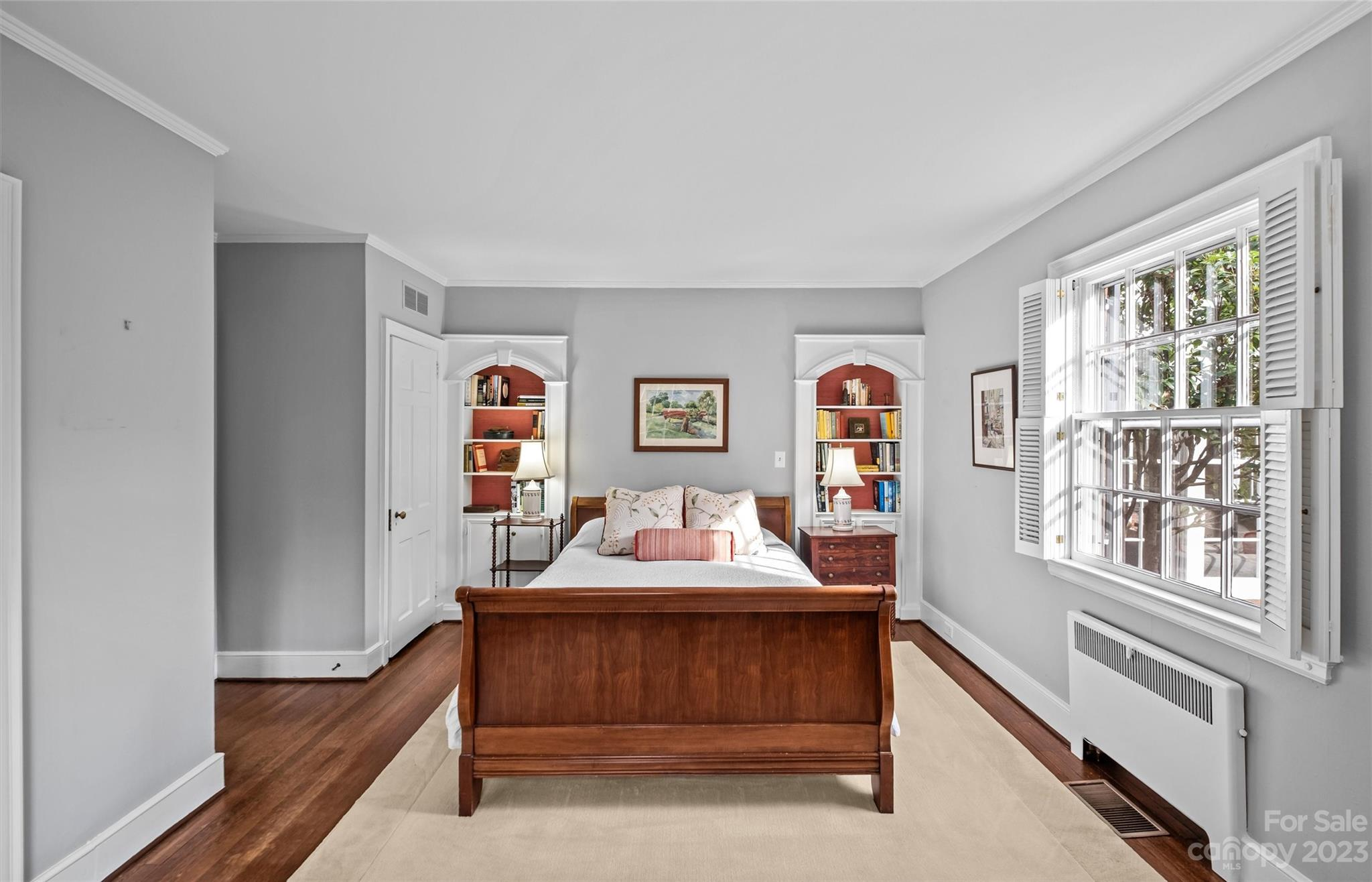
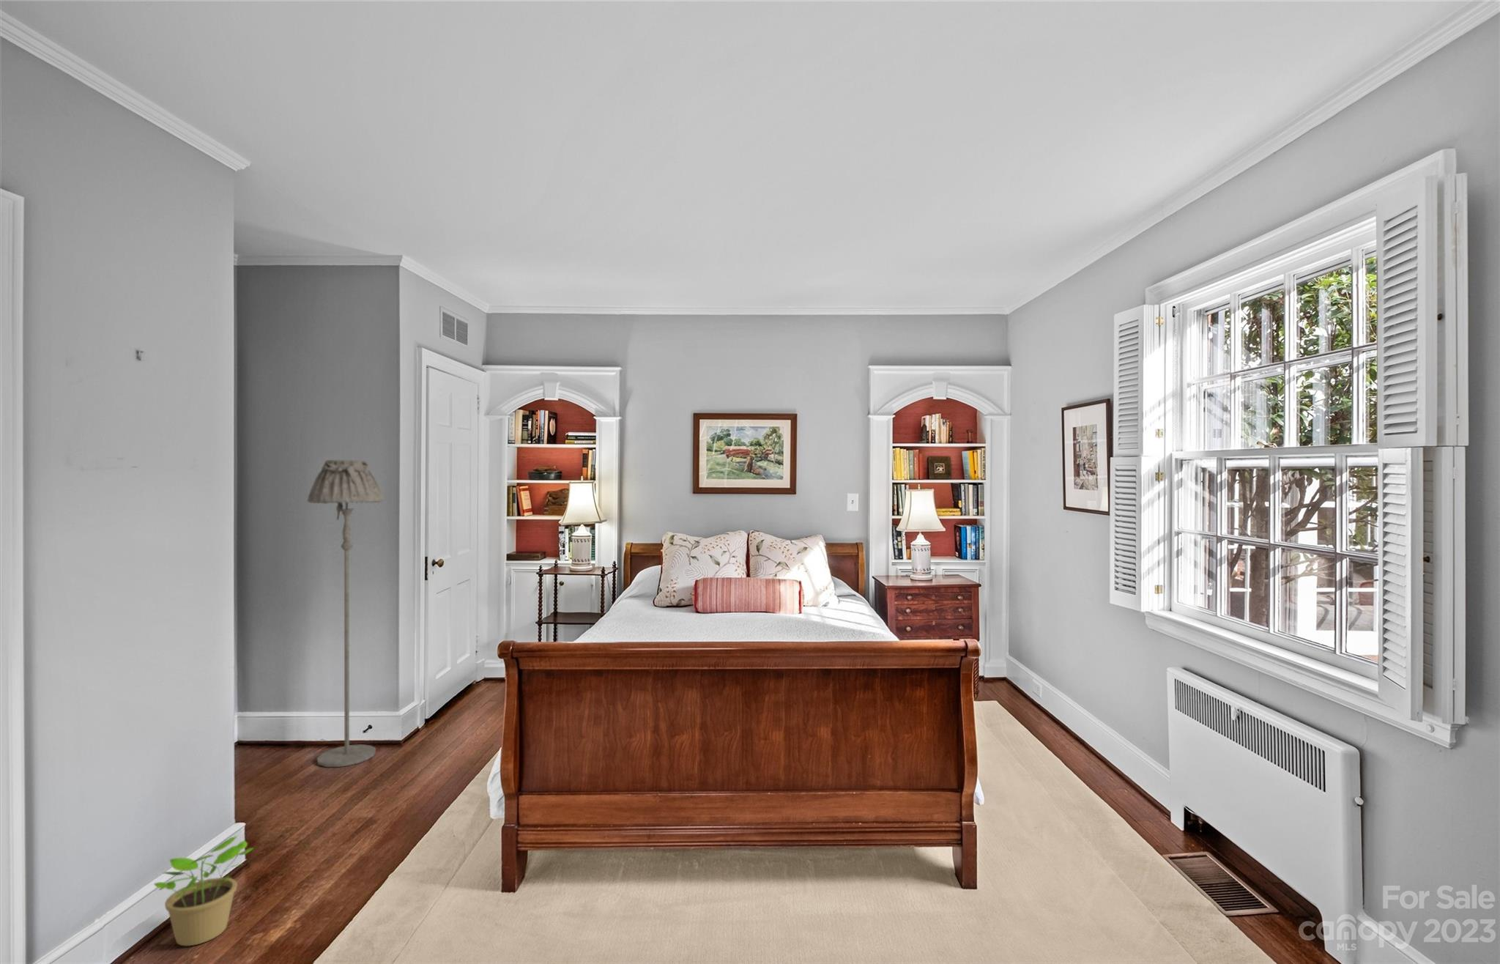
+ floor lamp (345, 608)
+ potted plant (197, 887)
